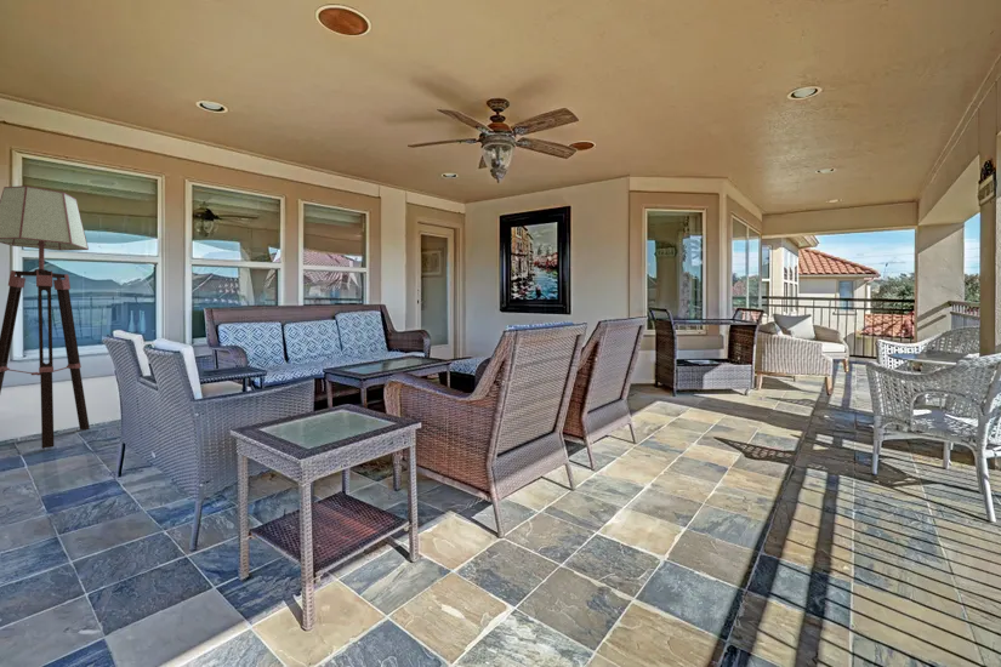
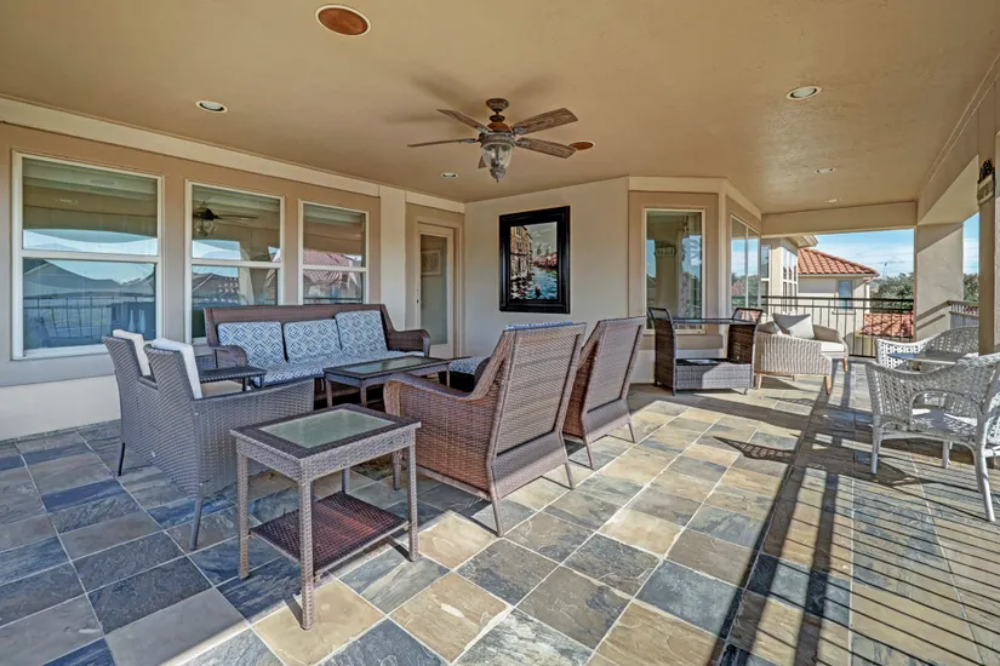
- floor lamp (41, 315)
